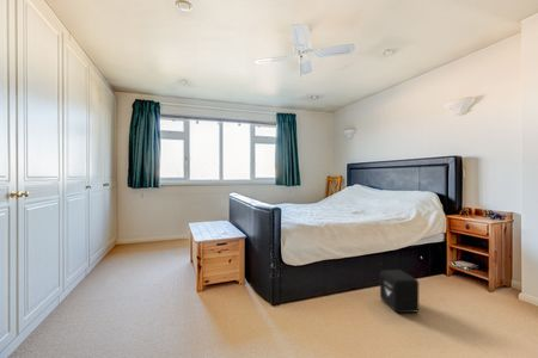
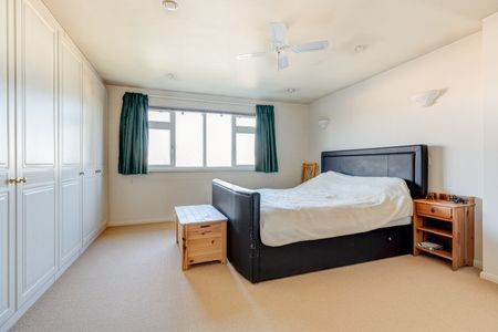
- air purifier (397, 290)
